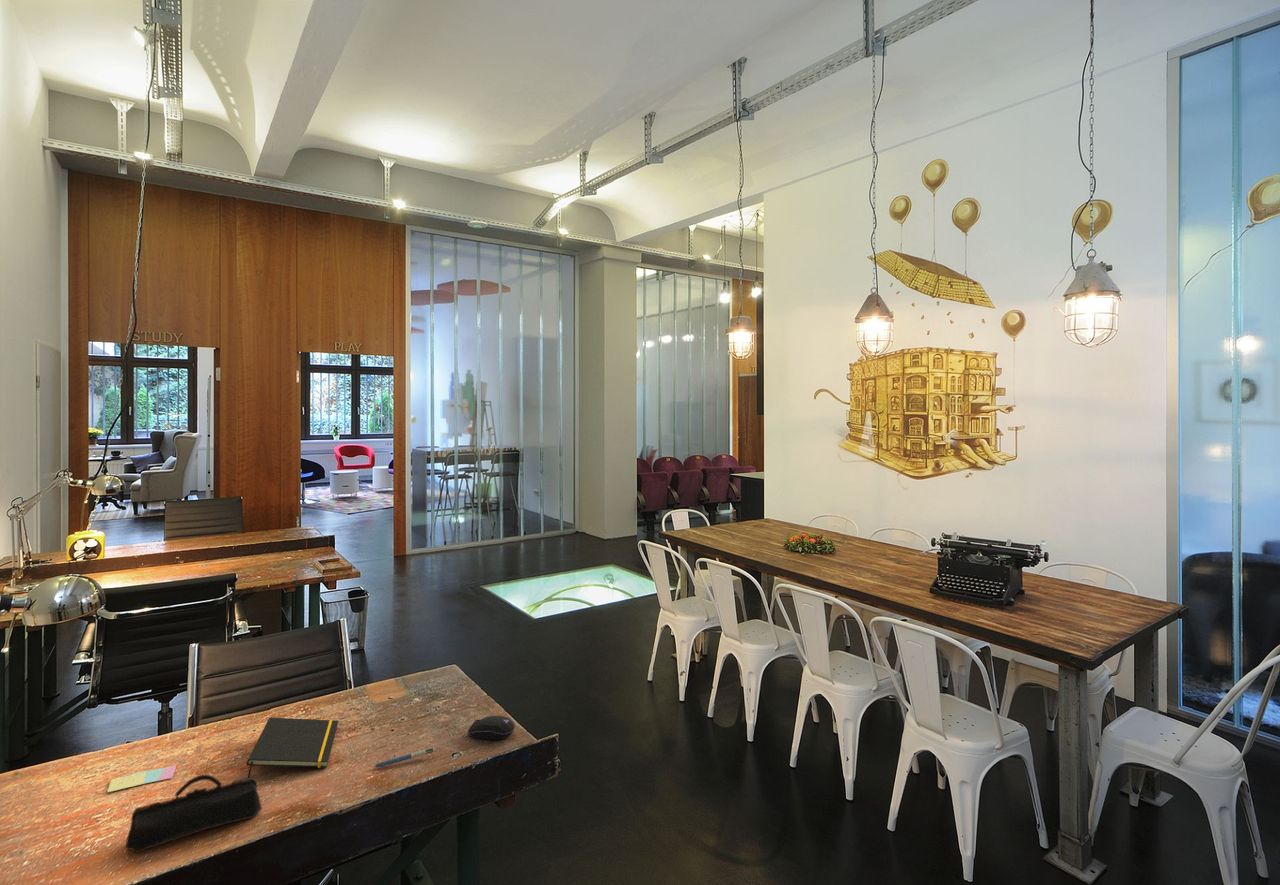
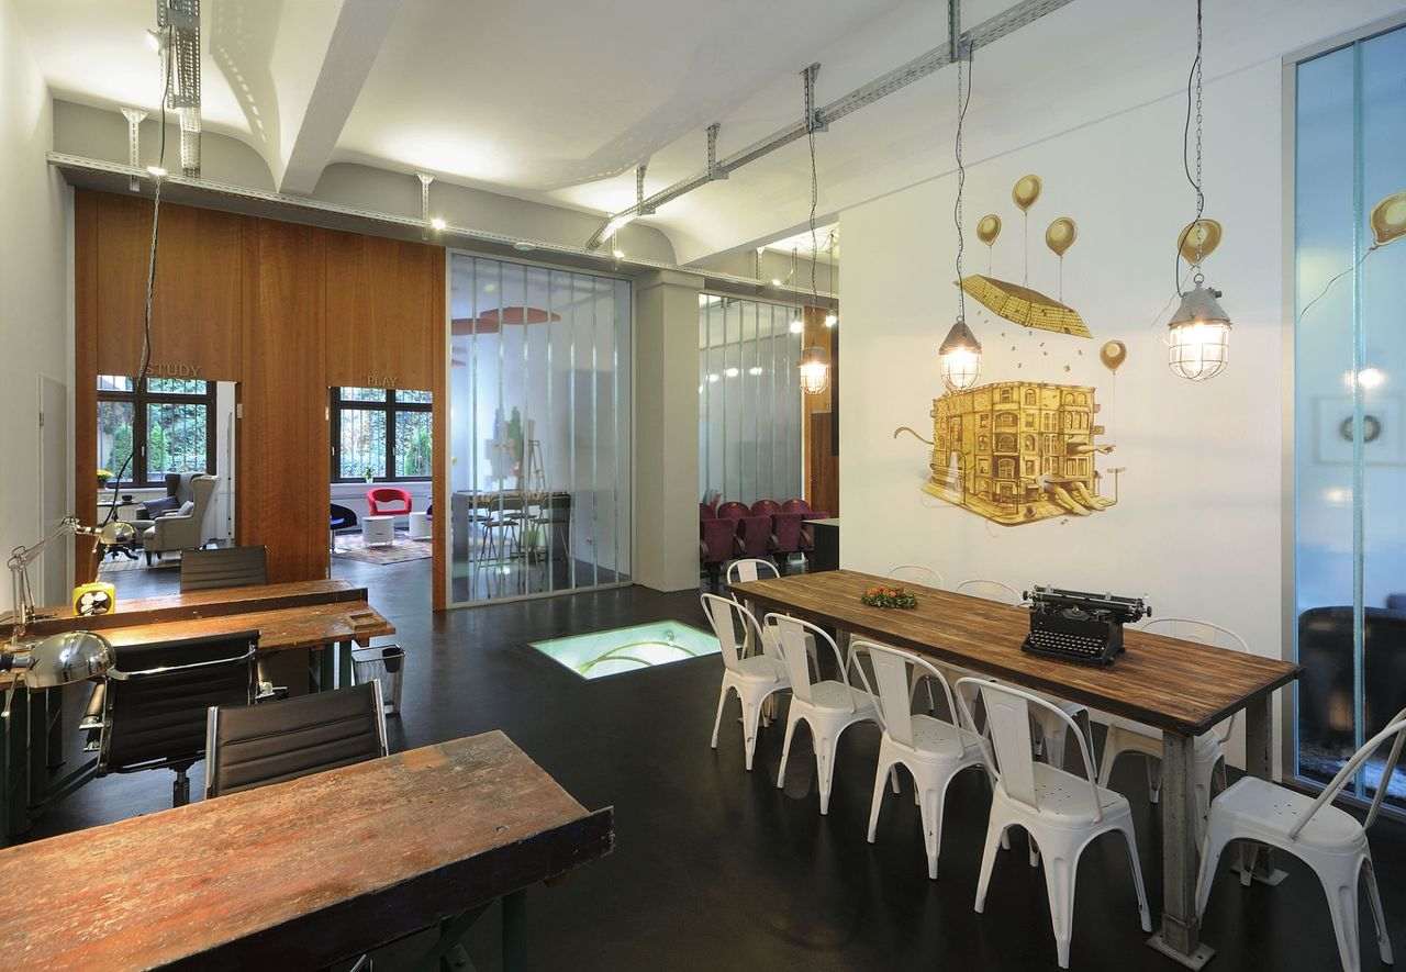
- pencil case (196, 802)
- notepad (296, 741)
- pen (405, 757)
- computer mouse (491, 725)
- sticky notes (142, 778)
